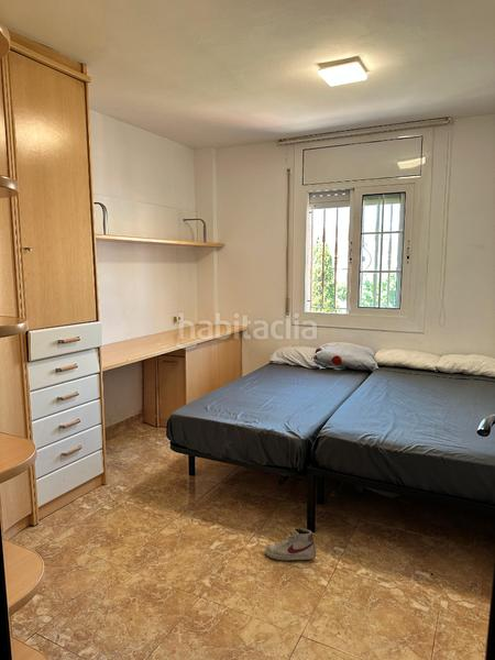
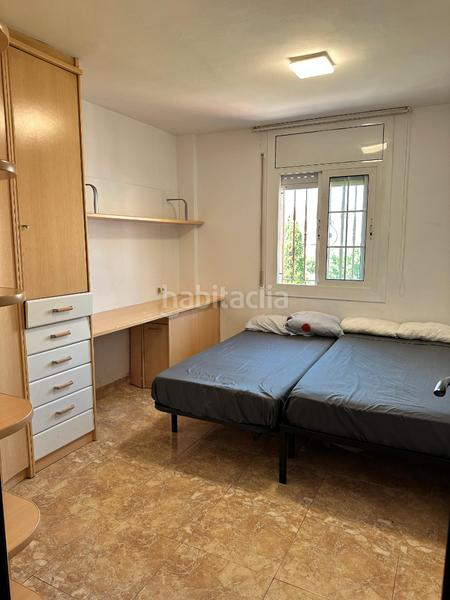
- shoe (289, 542)
